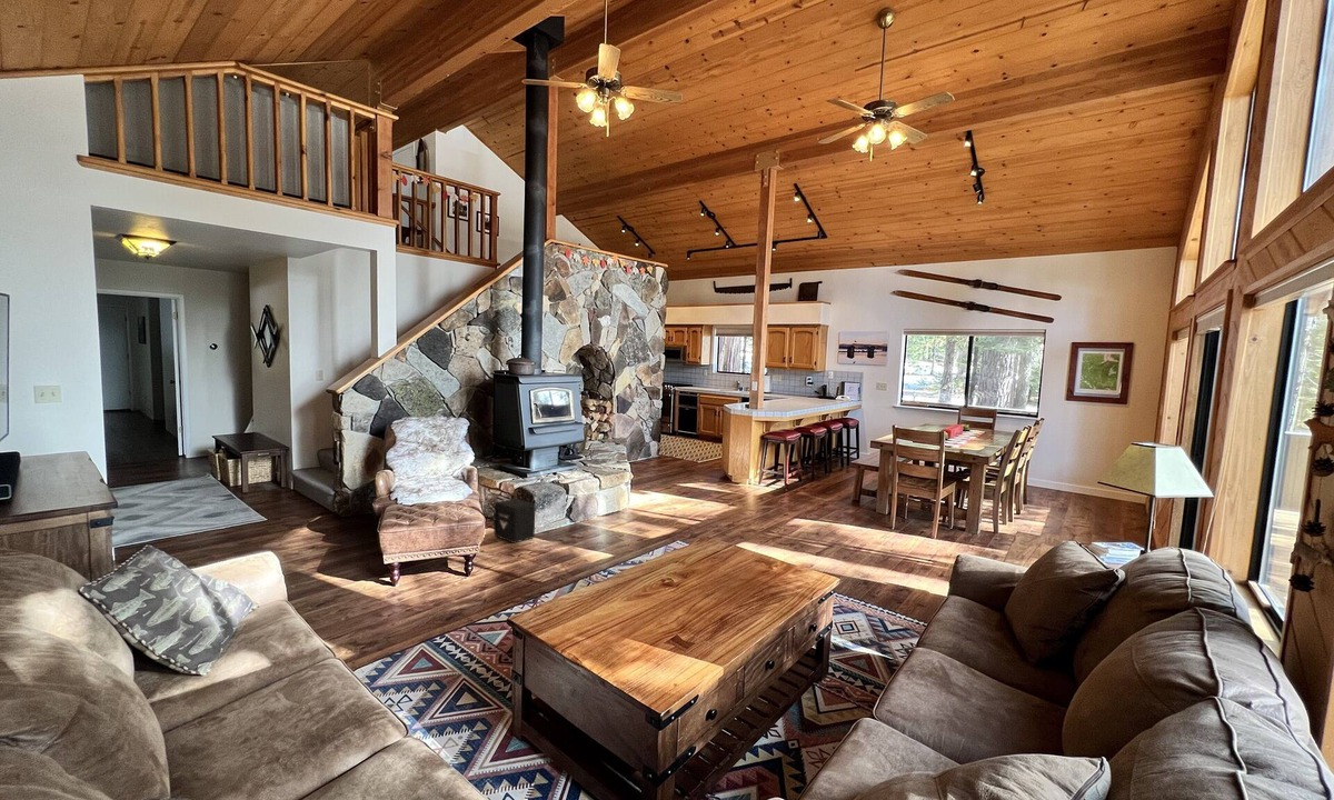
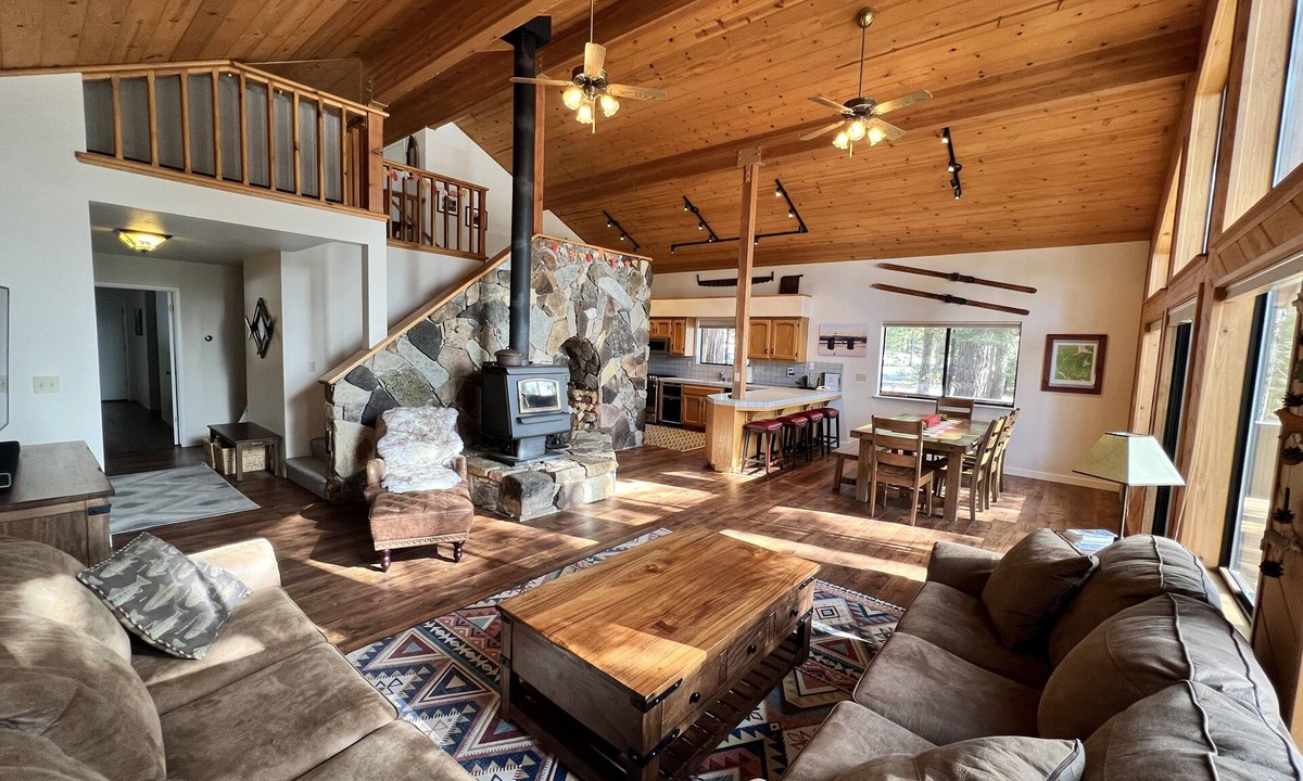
- air purifier (512, 520)
